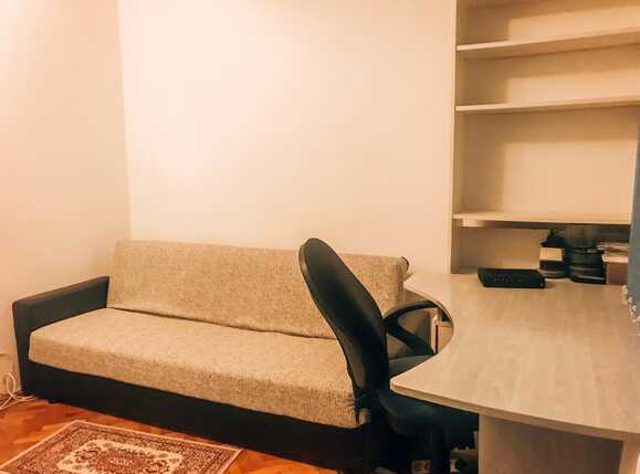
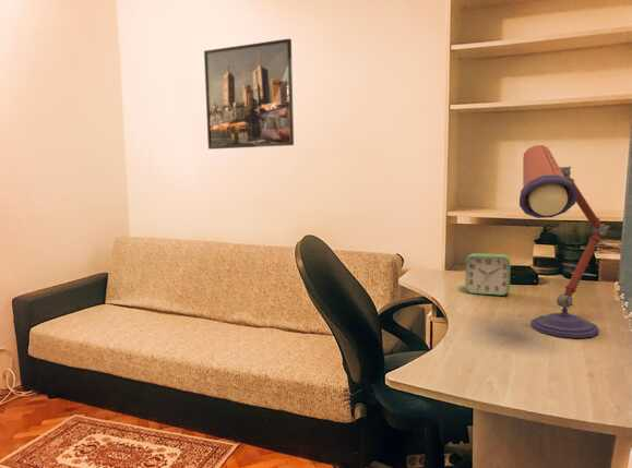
+ alarm clock (487, 273)
+ desk lamp (584, 251)
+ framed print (247, 96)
